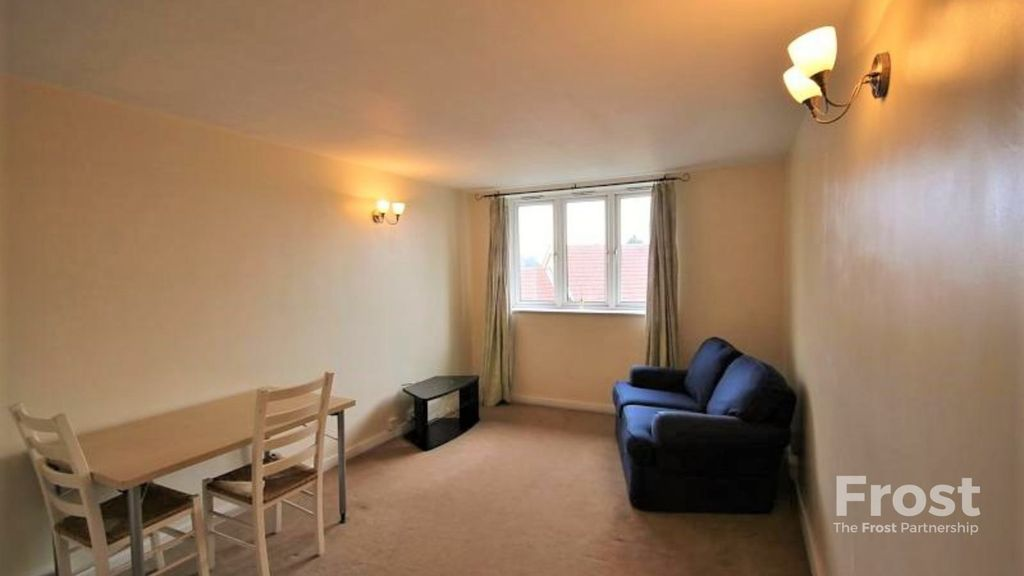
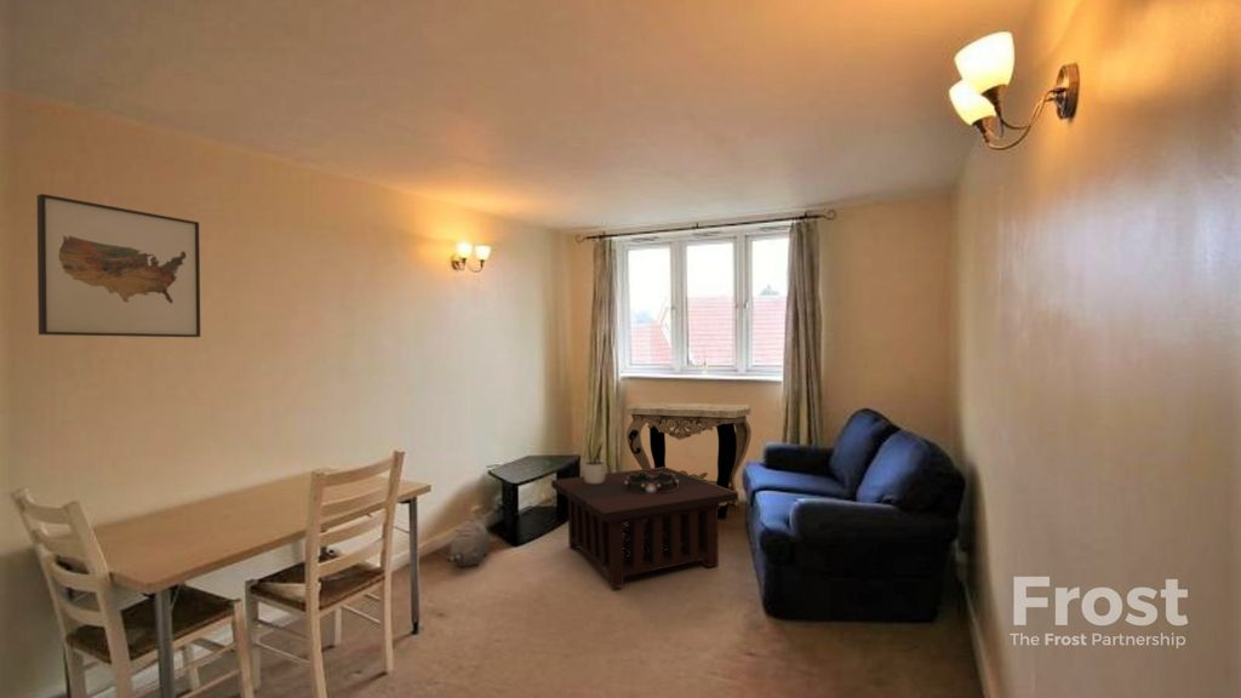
+ decorative bowl (651, 480)
+ wall art (126, 273)
+ console table (682, 470)
+ potted plant (595, 456)
+ plush toy (469, 543)
+ coffee table (639, 520)
